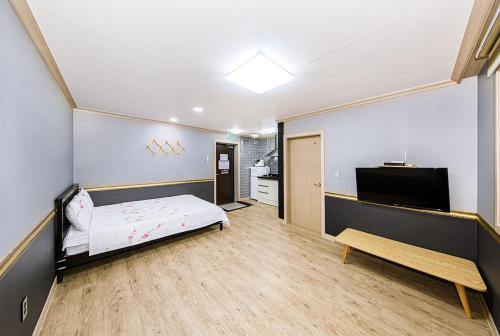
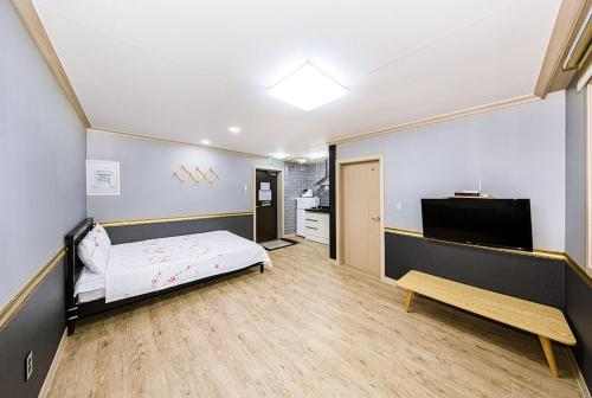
+ wall art (103, 178)
